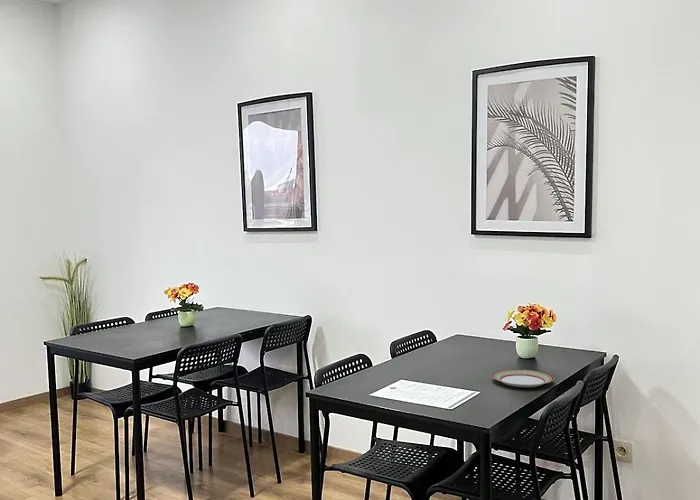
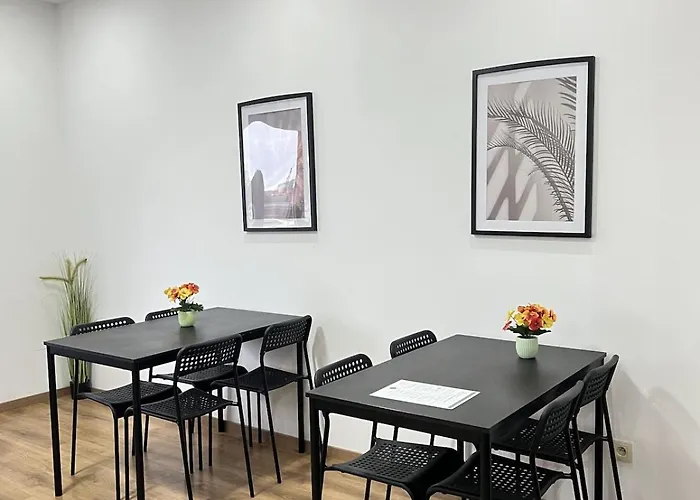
- plate (522, 379)
